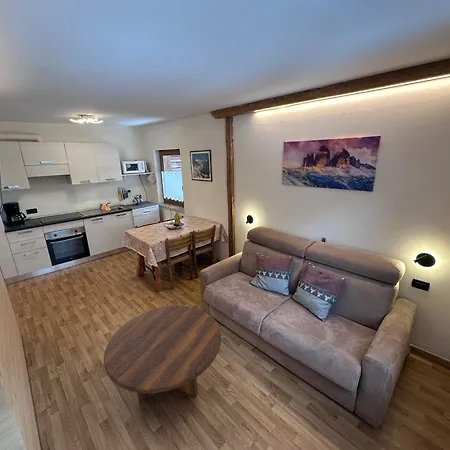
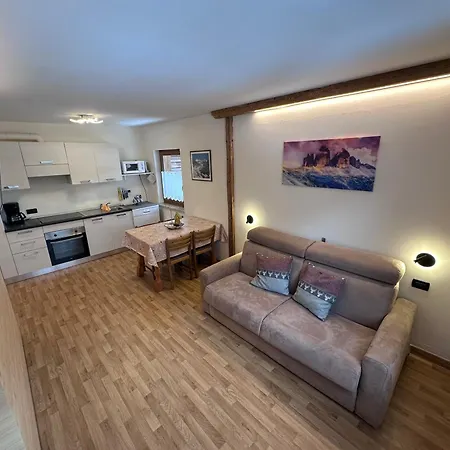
- coffee table (167, 361)
